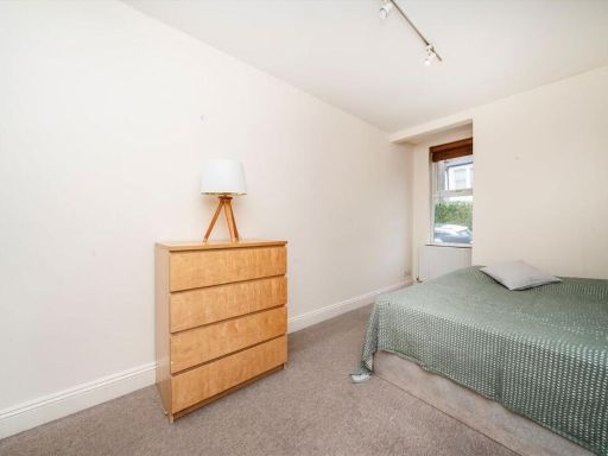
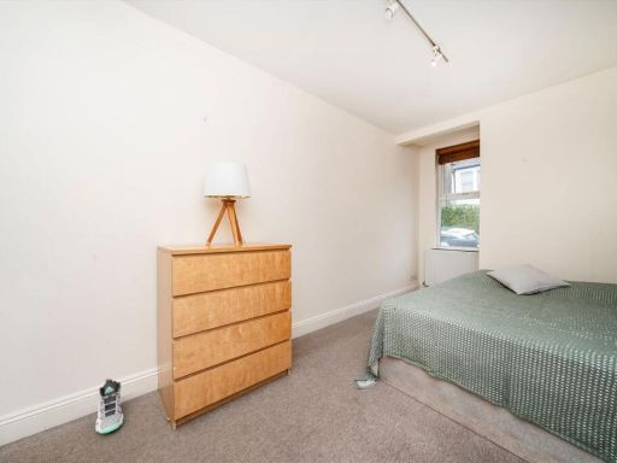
+ sneaker (108, 399)
